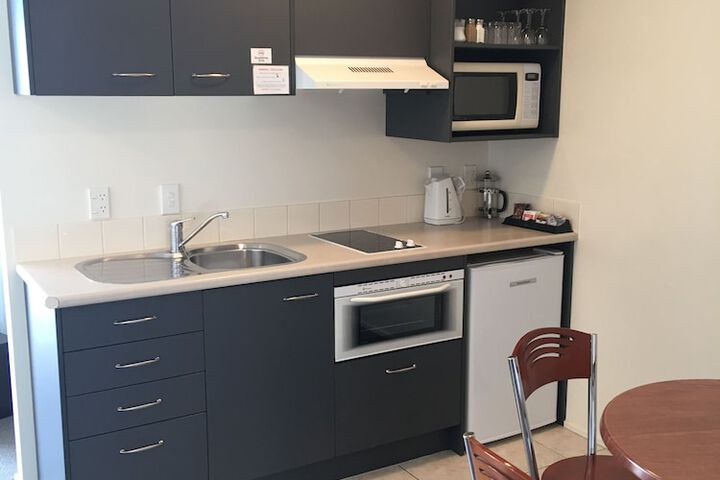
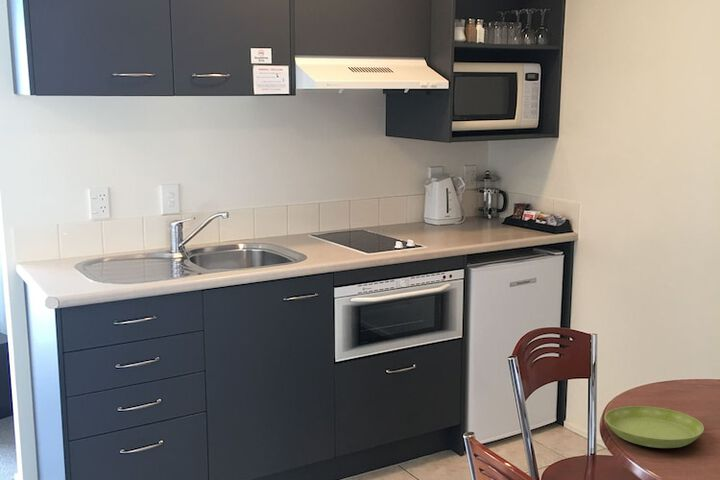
+ saucer (652, 428)
